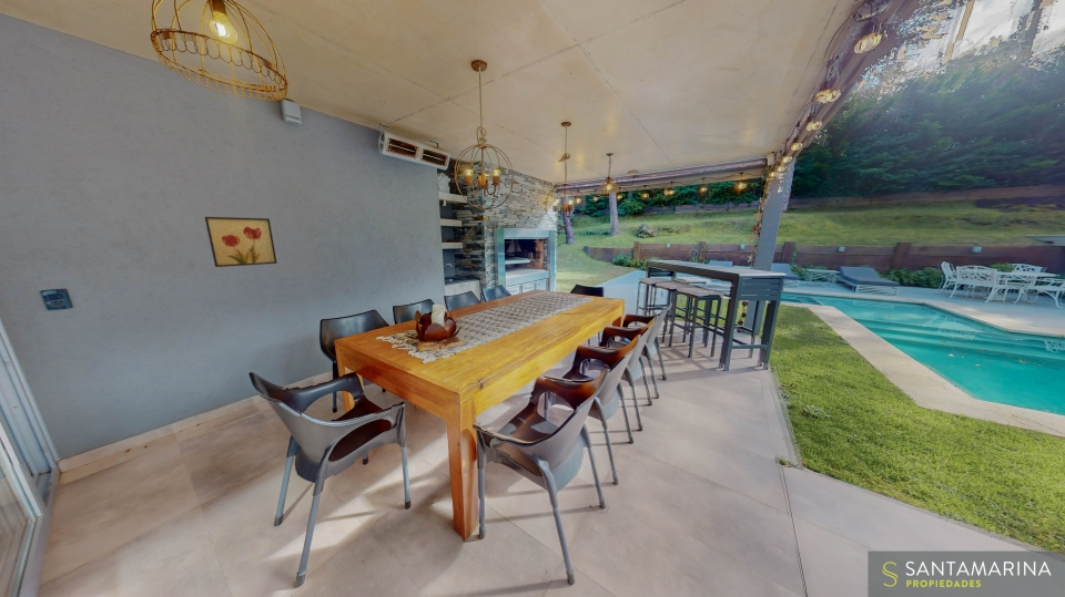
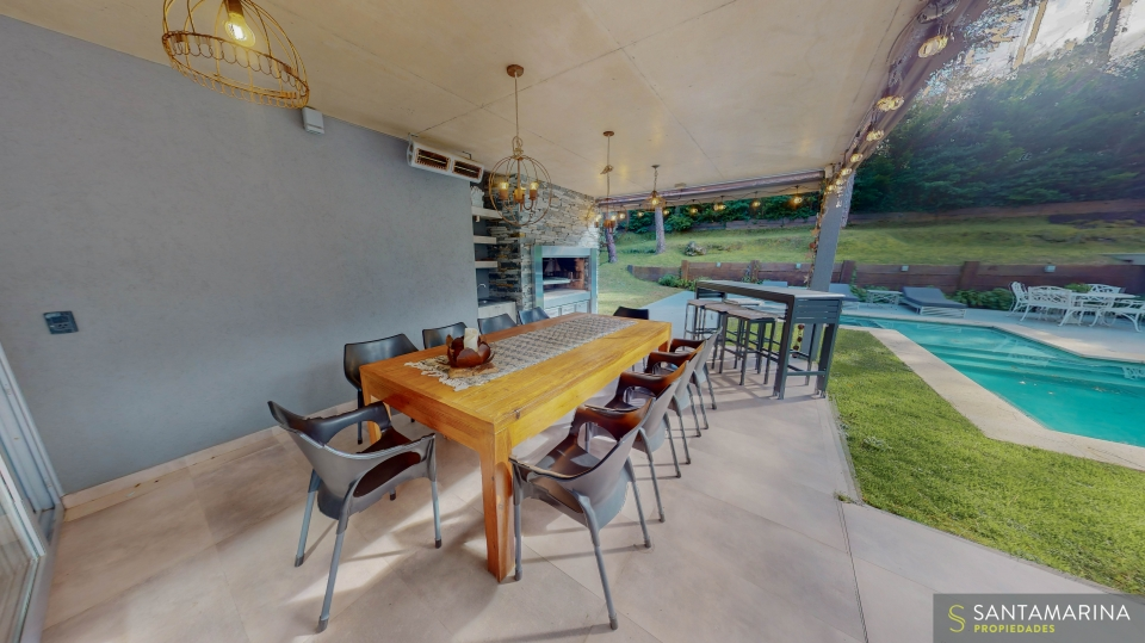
- wall art (243, 241)
